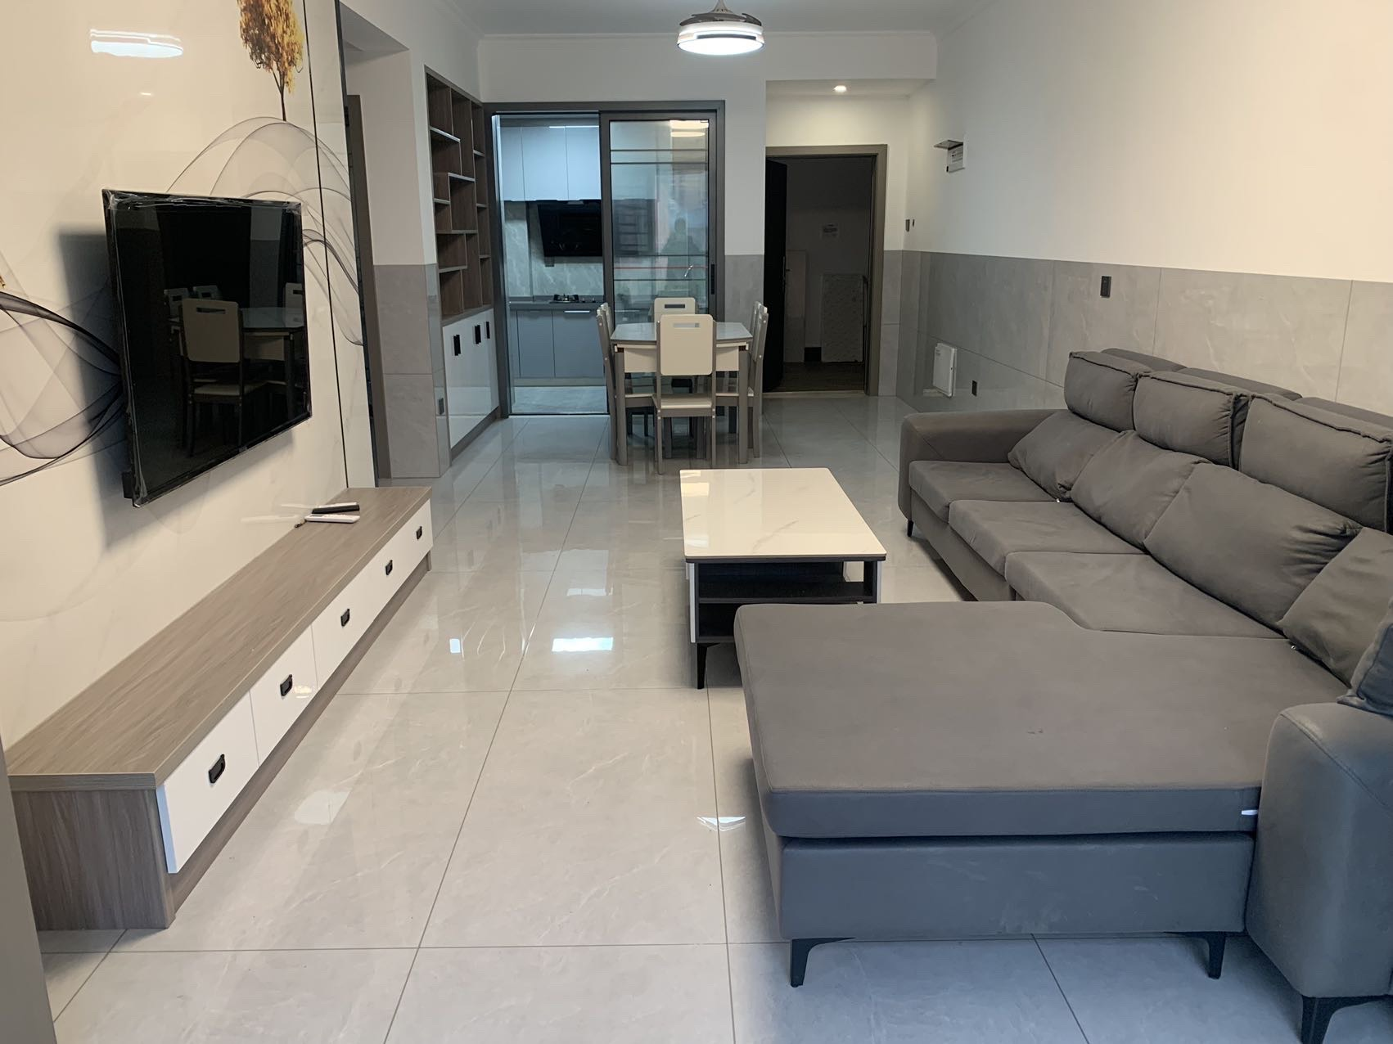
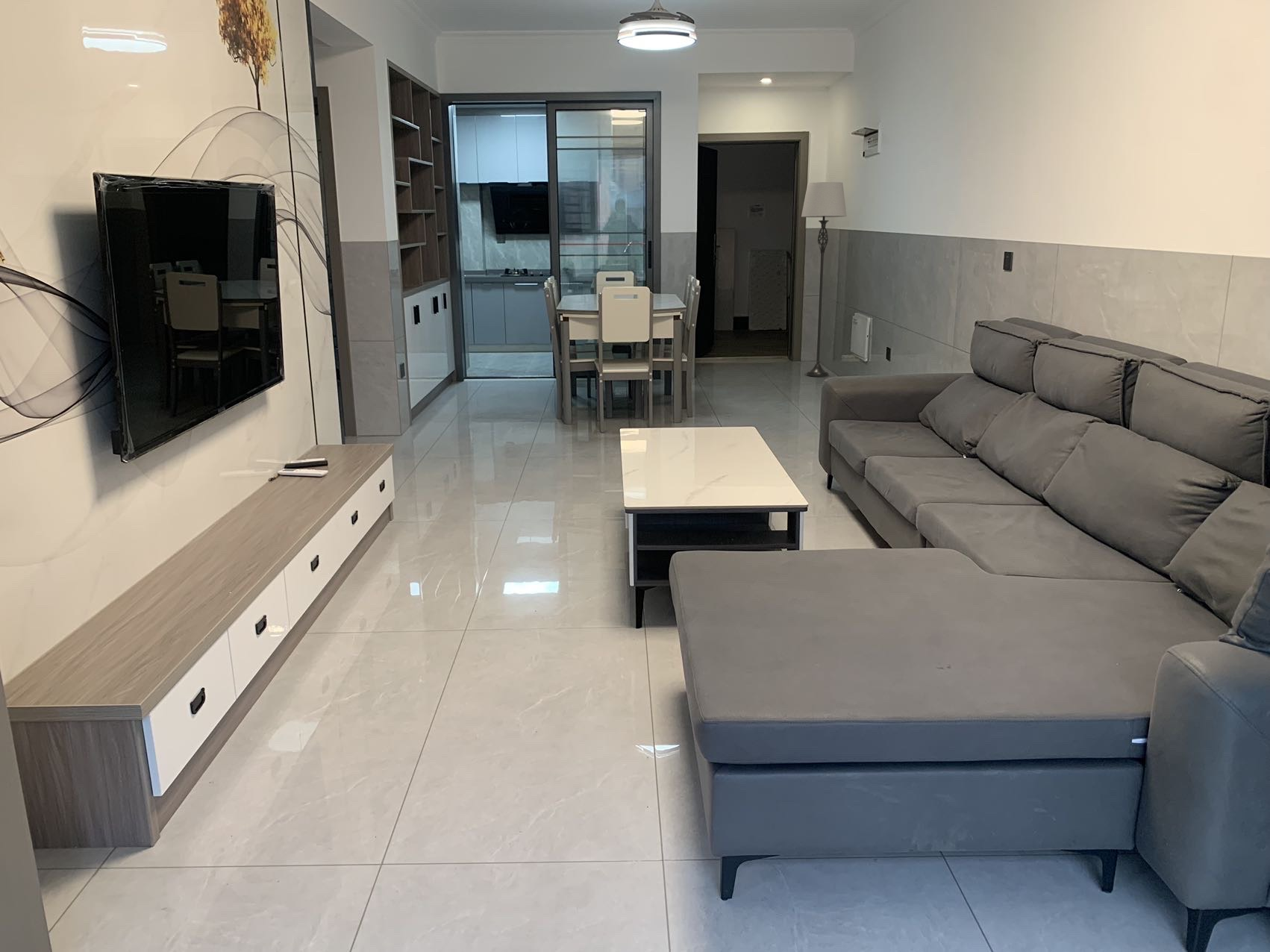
+ lamp (821, 281)
